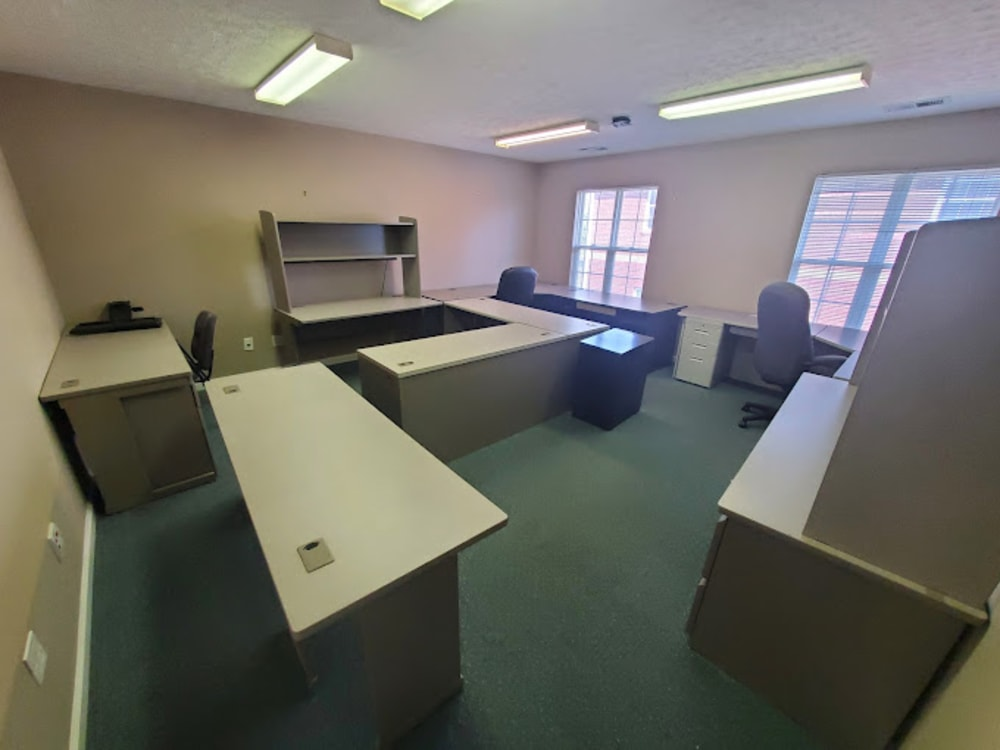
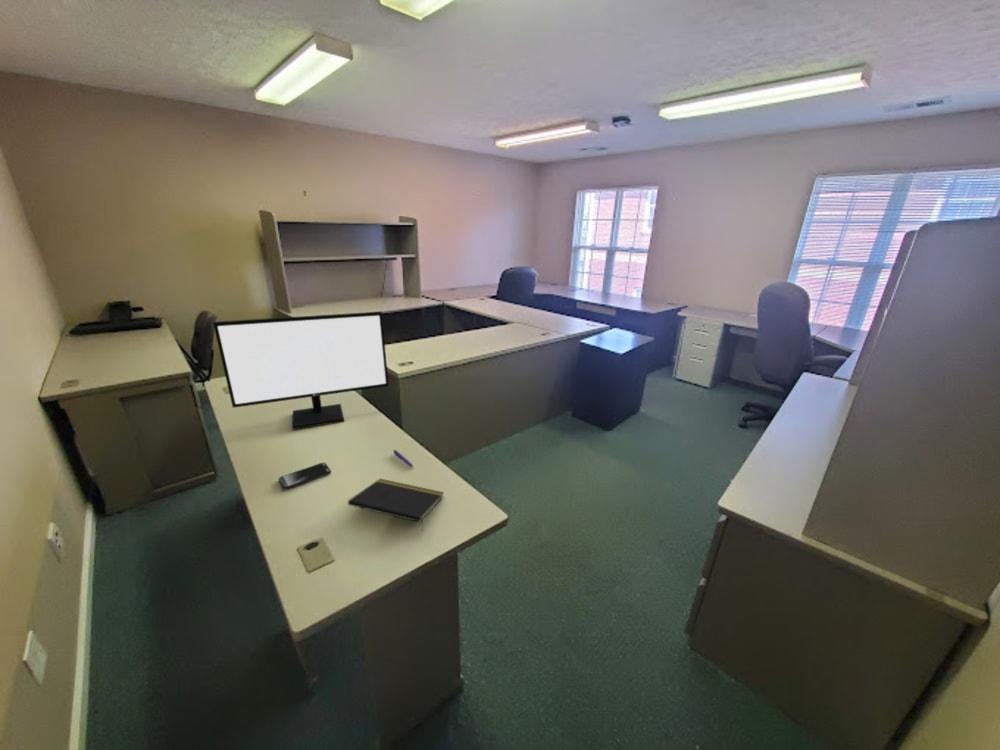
+ pen (403, 458)
+ notepad (397, 498)
+ smartphone (305, 475)
+ monitor (312, 368)
